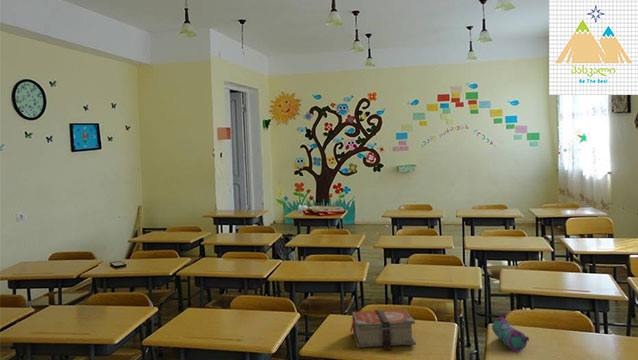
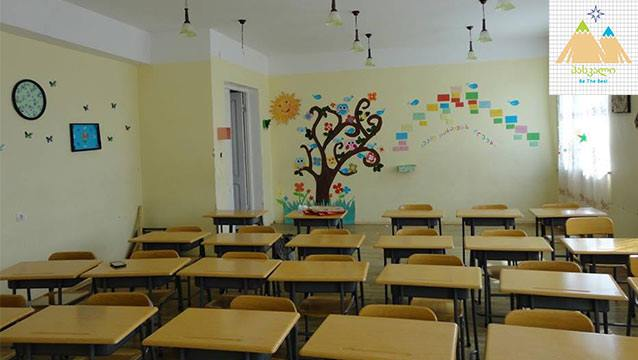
- bible (381, 328)
- pencil case (509, 333)
